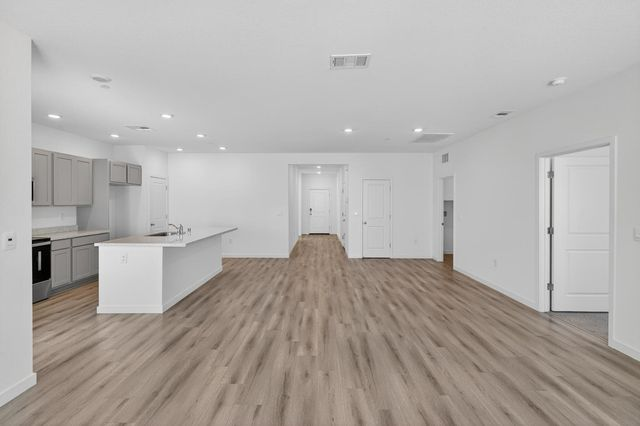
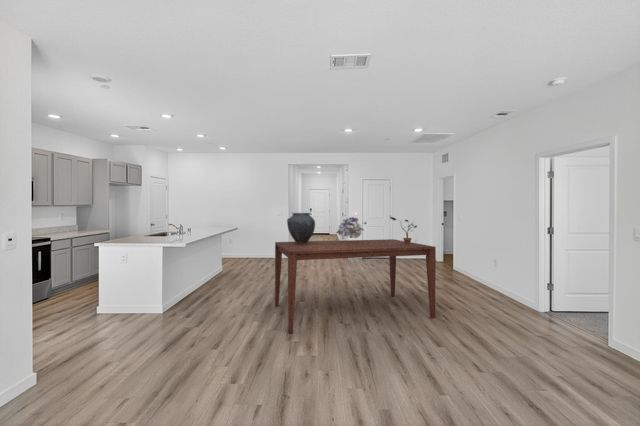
+ bouquet (352, 229)
+ ceramic pot (301, 227)
+ dining table (350, 257)
+ potted plant (404, 230)
